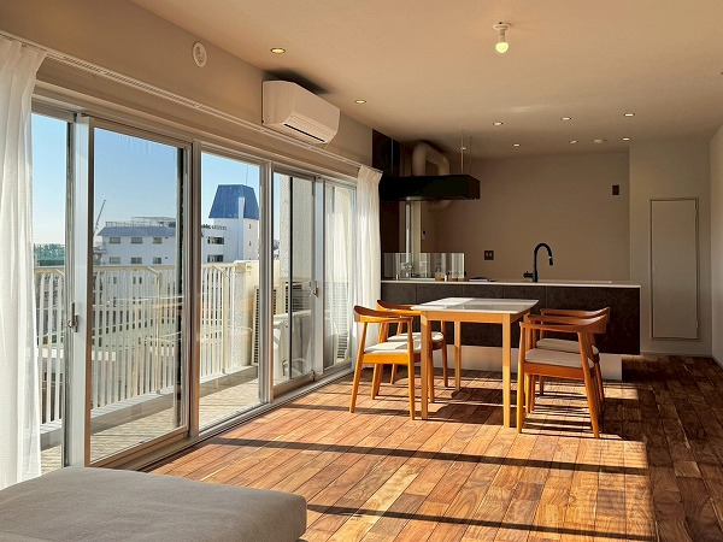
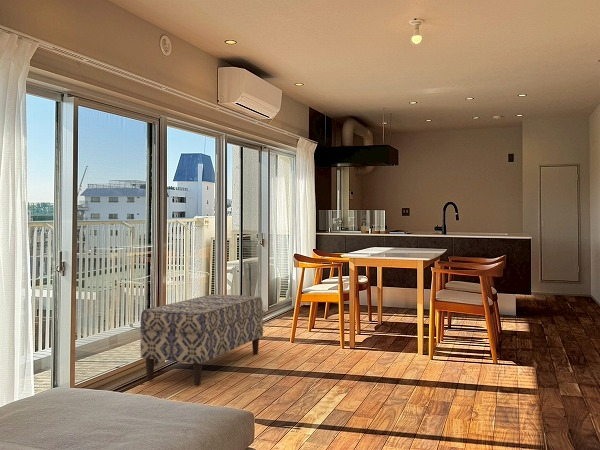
+ bench (207, 334)
